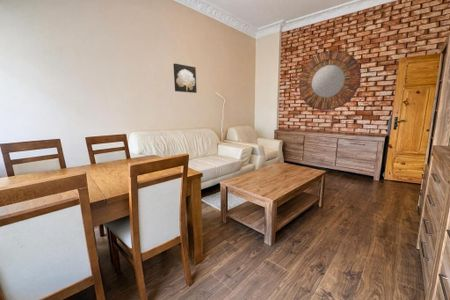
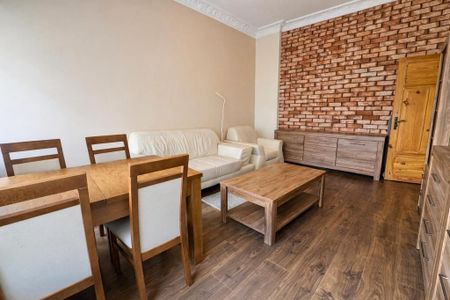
- home mirror (327, 81)
- wall art (185, 78)
